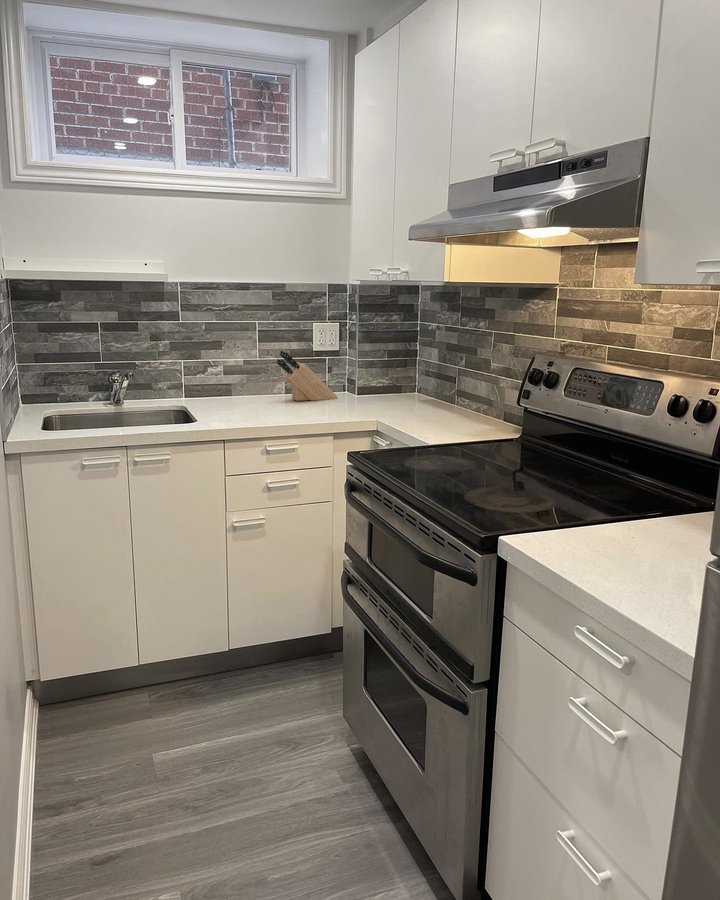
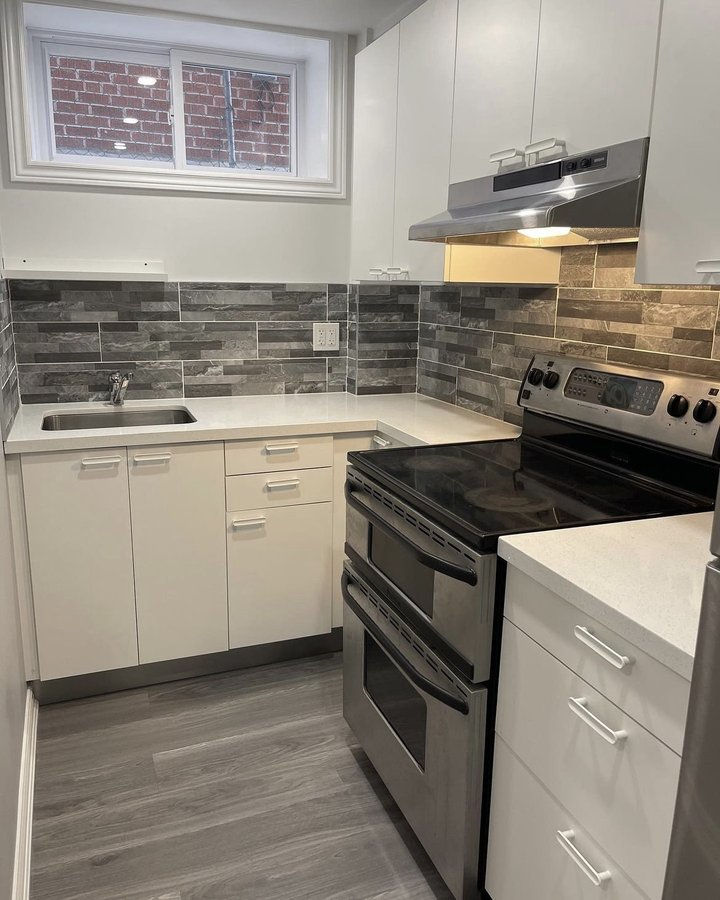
- knife block (306, 374)
